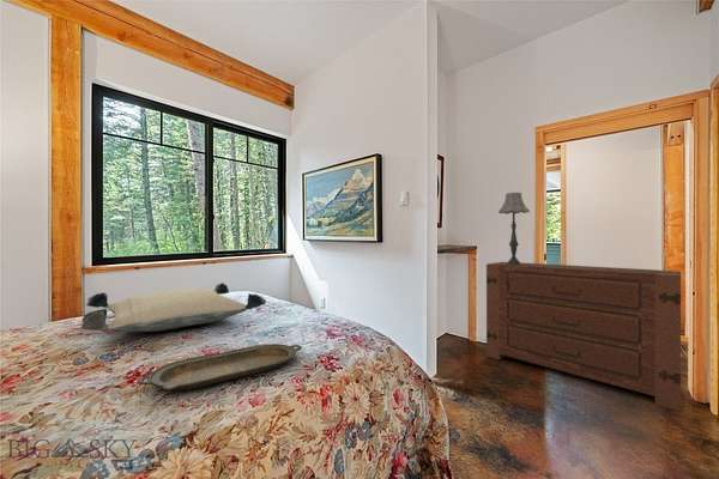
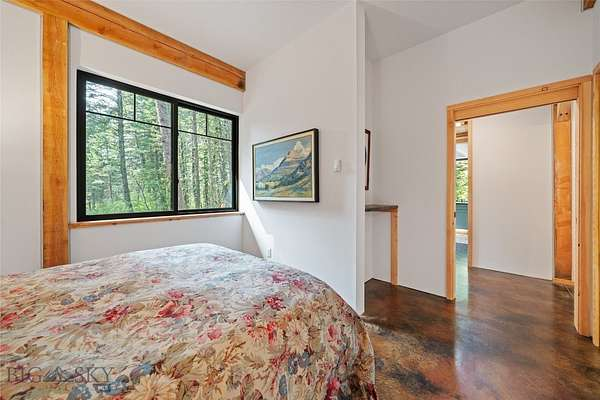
- table lamp (513, 229)
- serving tray (230, 365)
- dresser (570, 319)
- pillow (176, 307)
